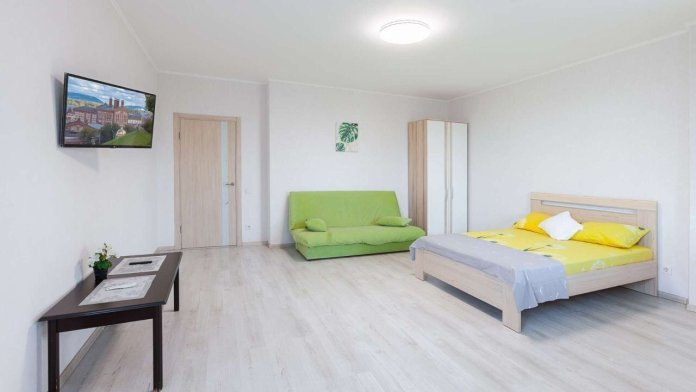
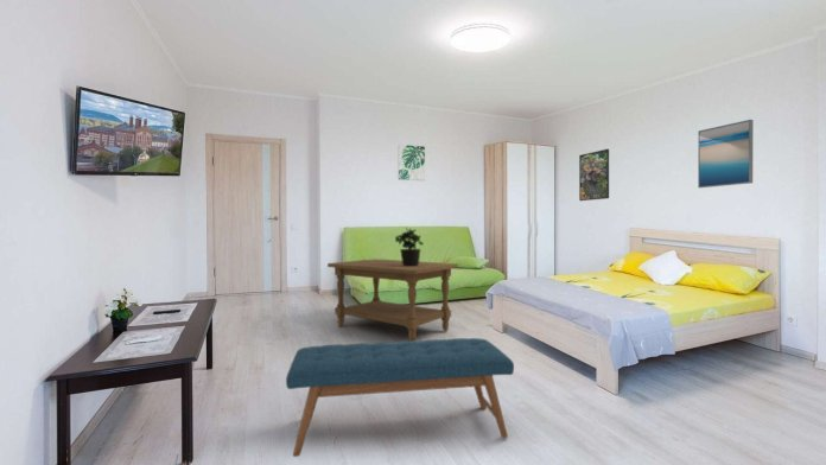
+ wall art (724, 155)
+ potted plant (408, 246)
+ bench (400, 388)
+ coffee table (392, 302)
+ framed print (593, 176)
